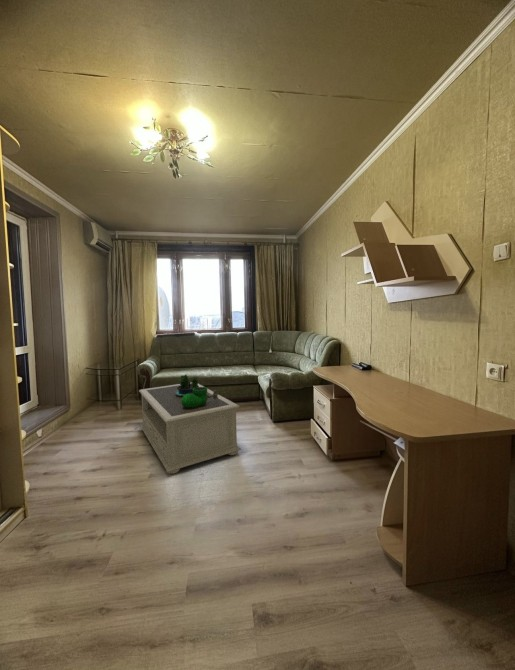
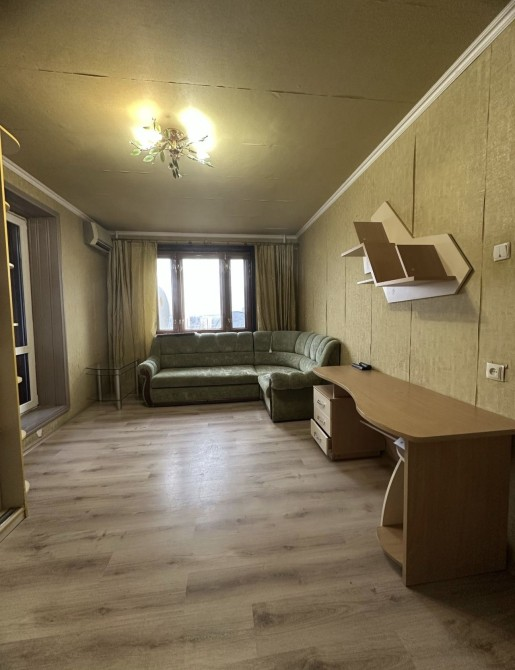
- potted plant (186, 383)
- coffee table (184, 418)
- decorative container (200, 396)
